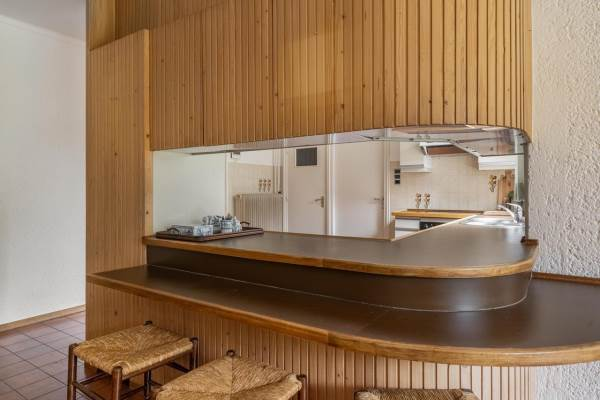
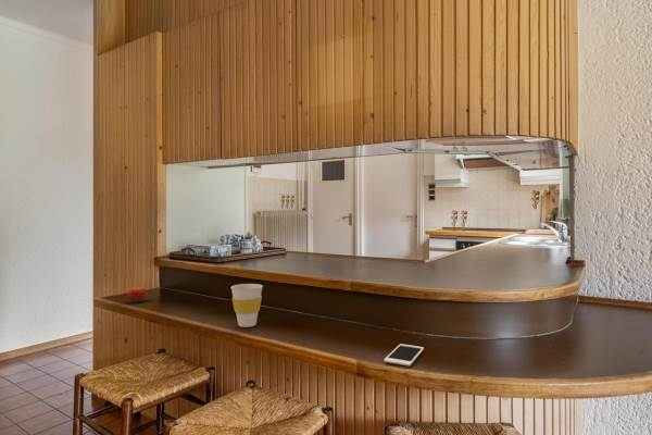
+ cup (247, 306)
+ cell phone (404, 353)
+ fruit (137, 293)
